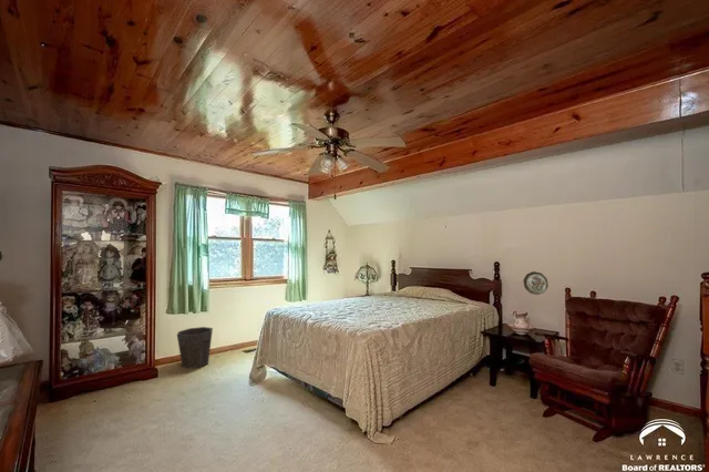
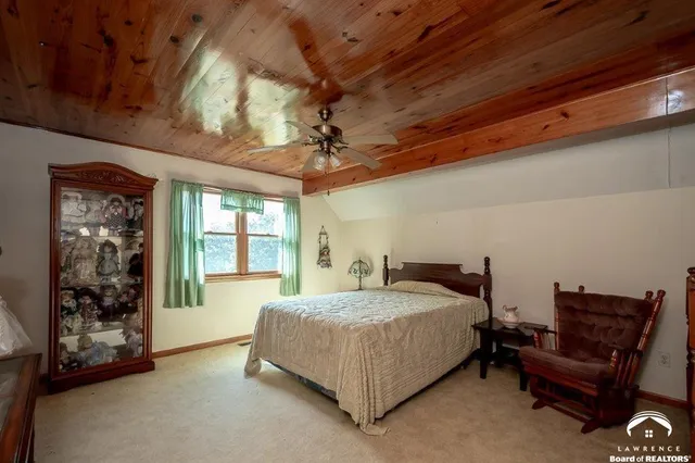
- waste bin (195, 347)
- decorative plate (535, 283)
